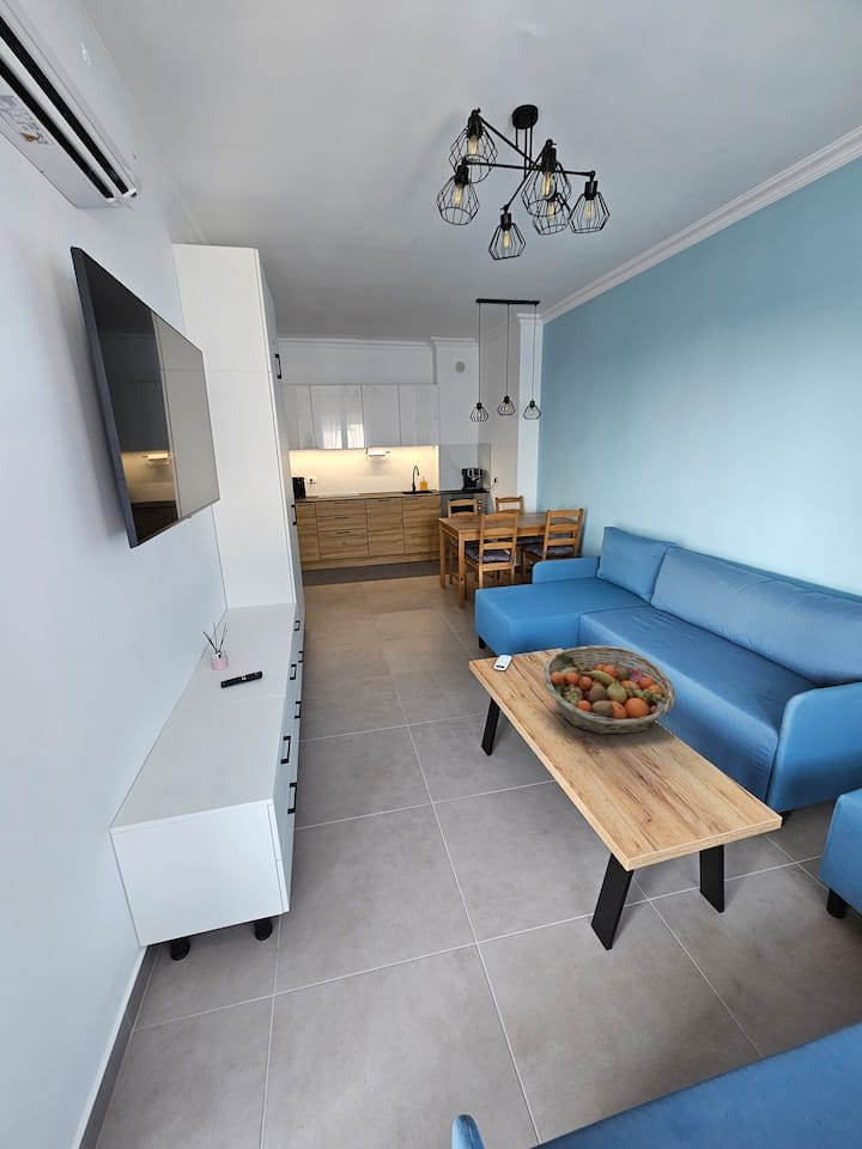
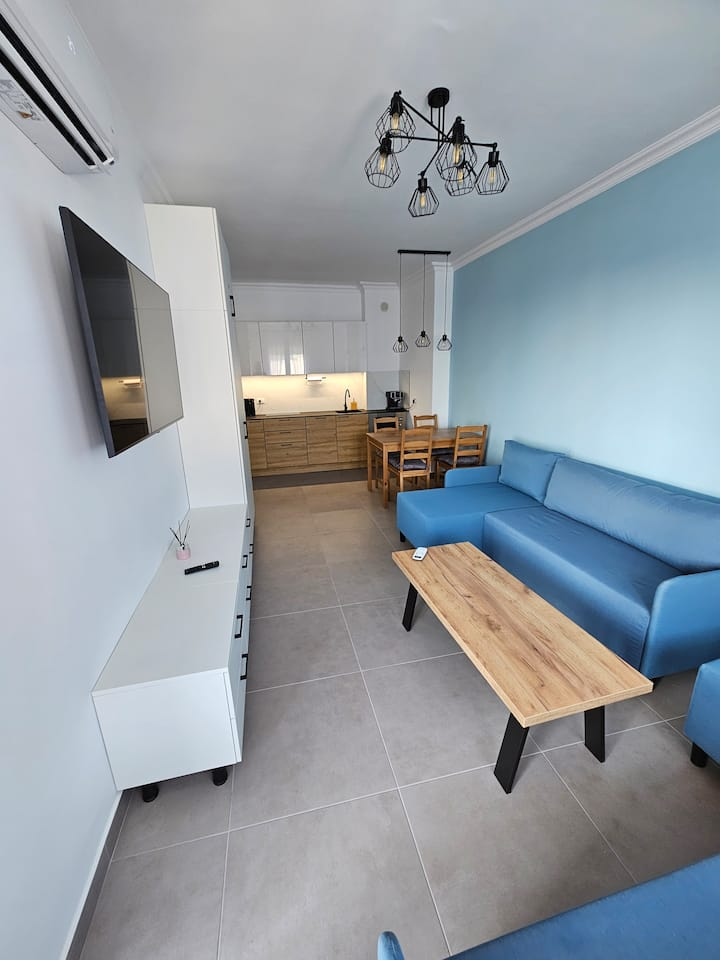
- fruit basket (606, 688)
